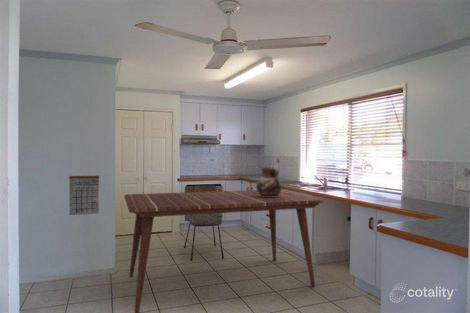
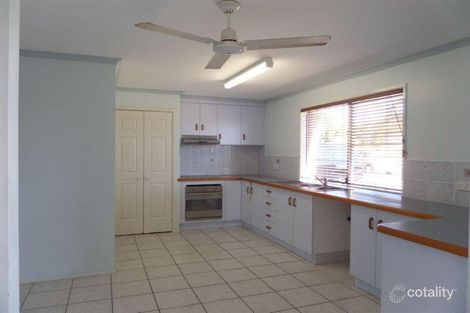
- dining table (213, 213)
- calendar (84, 190)
- ceramic pot (269, 181)
- dining chair (203, 220)
